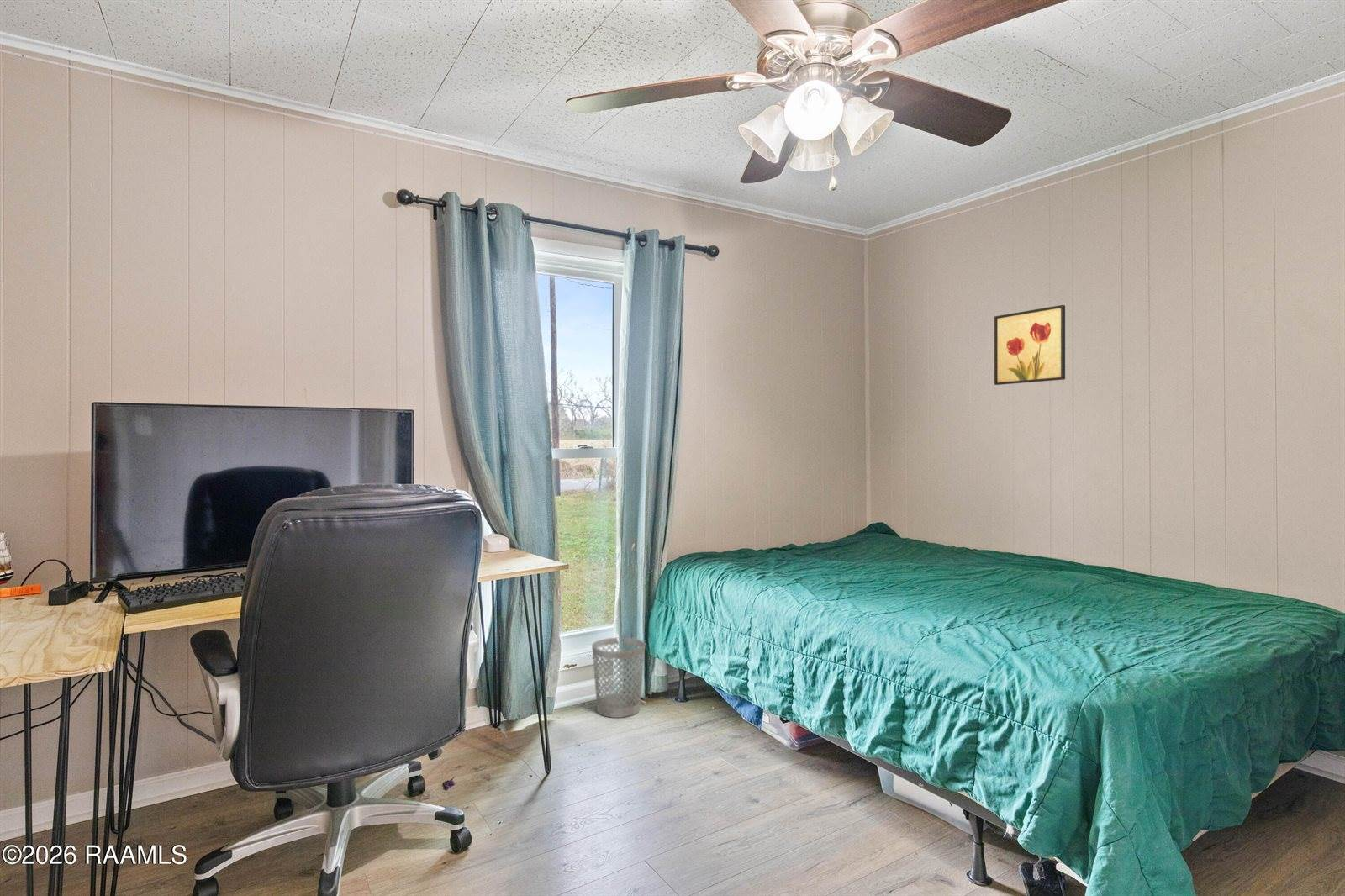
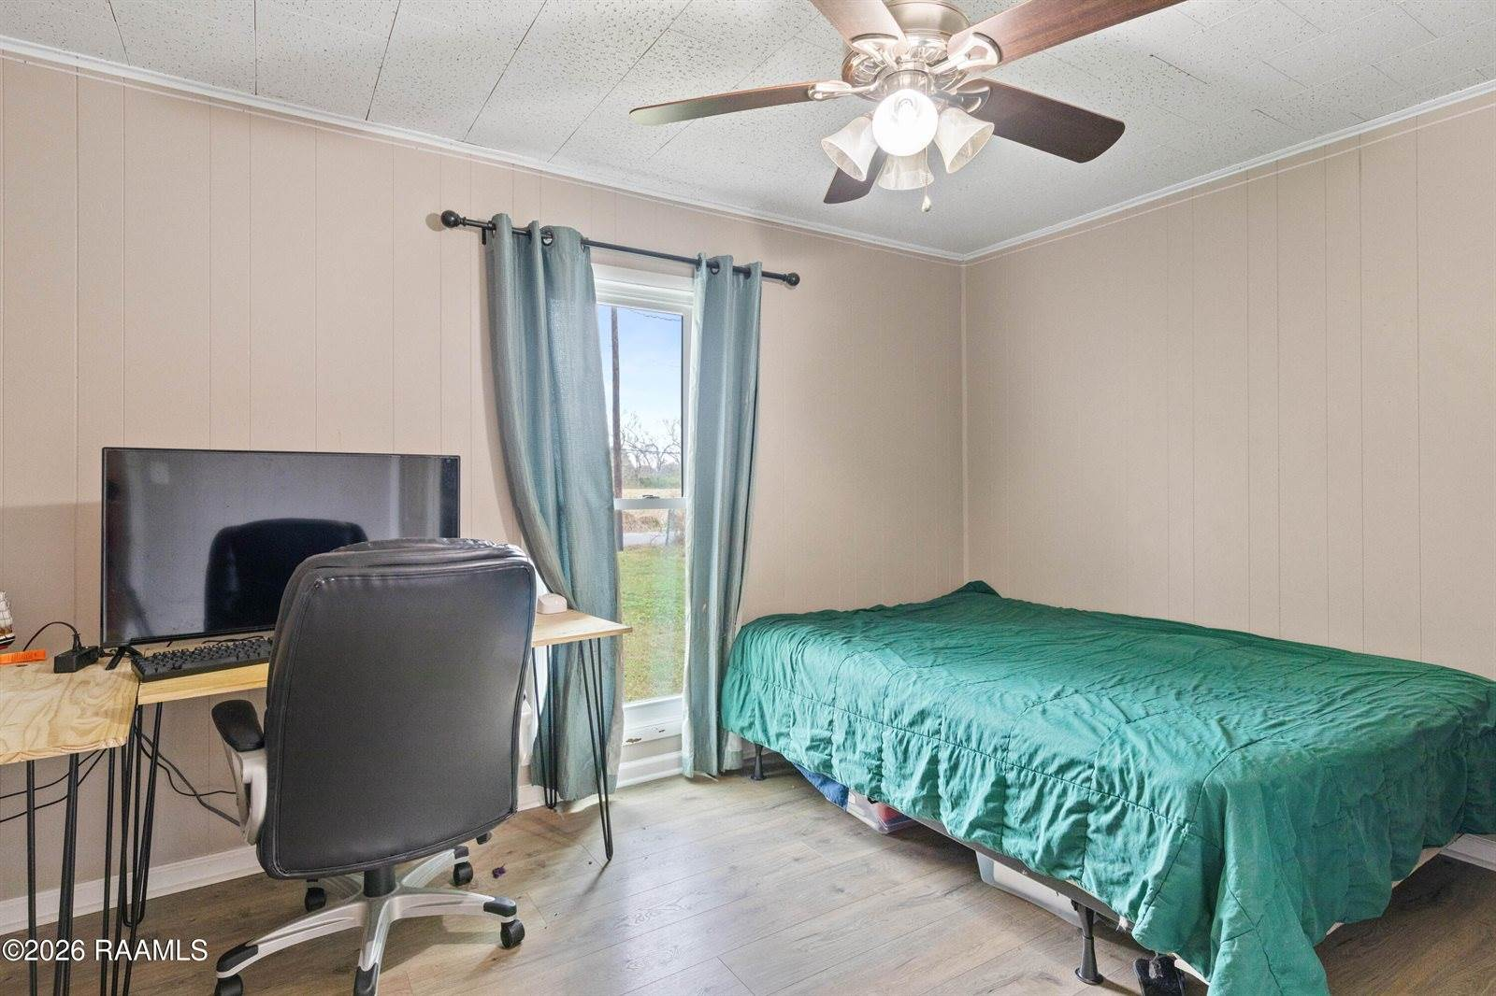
- wastebasket (618, 677)
- wall art (1029, 346)
